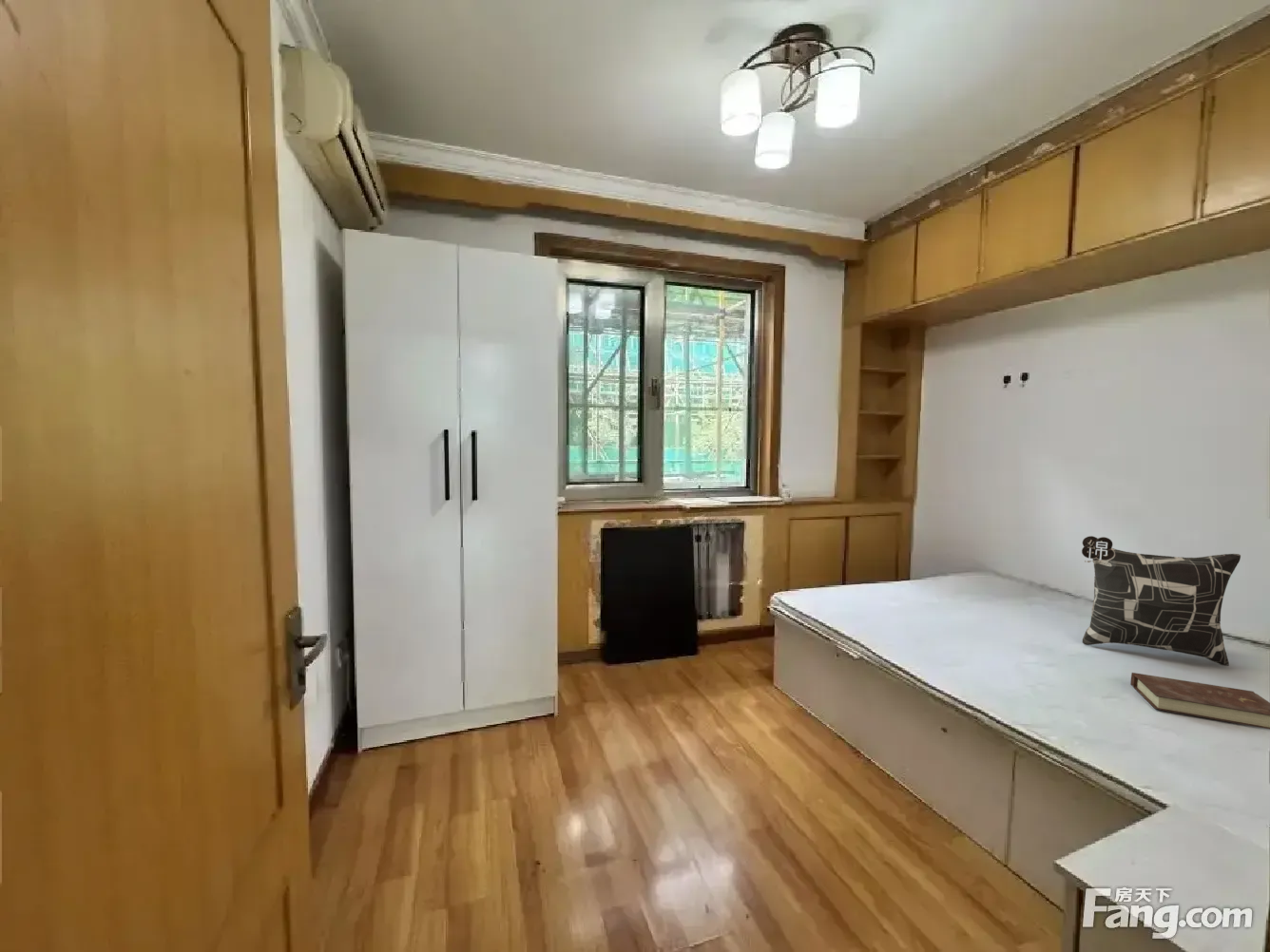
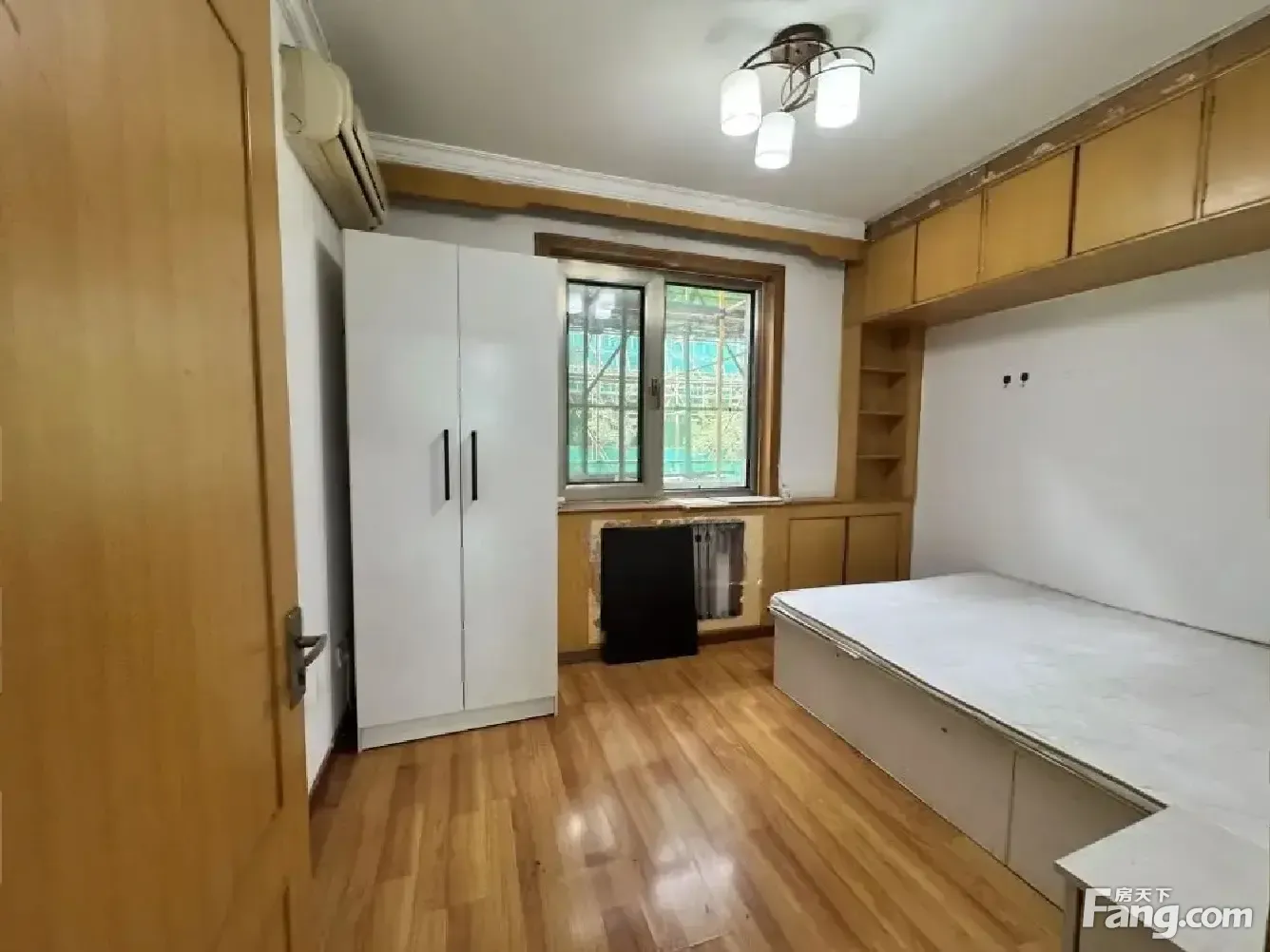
- decorative pillow (1152, 598)
- book (1204, 699)
